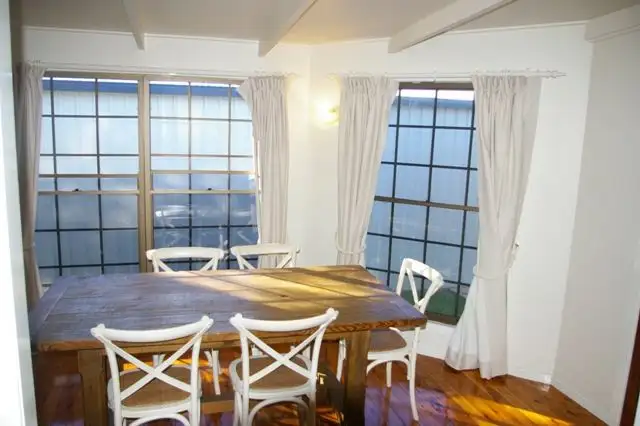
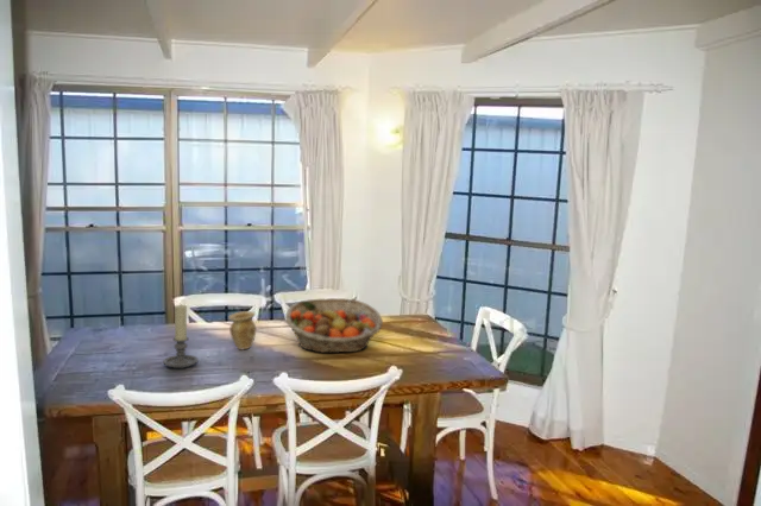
+ candle holder (181, 334)
+ vase (241, 330)
+ fruit basket (333, 324)
